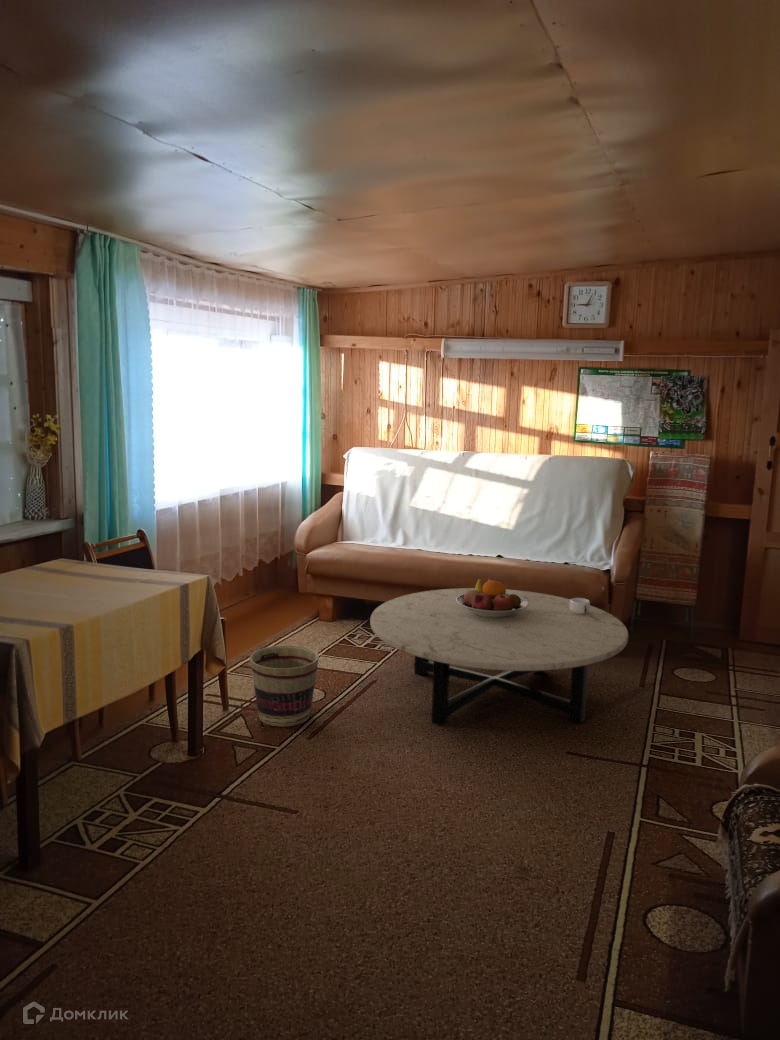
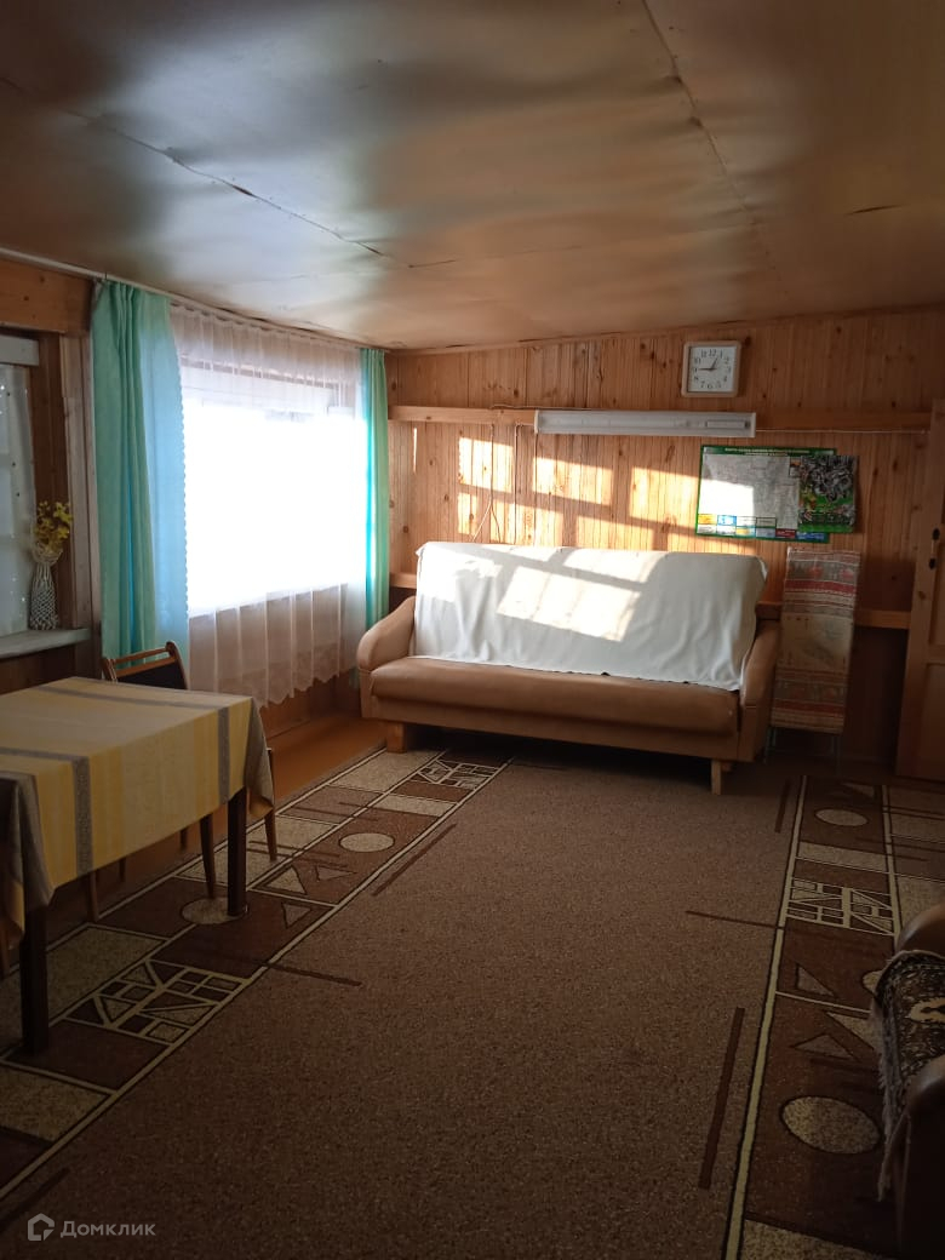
- mug (581, 605)
- basket (284, 686)
- fruit bowl (492, 597)
- coffee table (495, 657)
